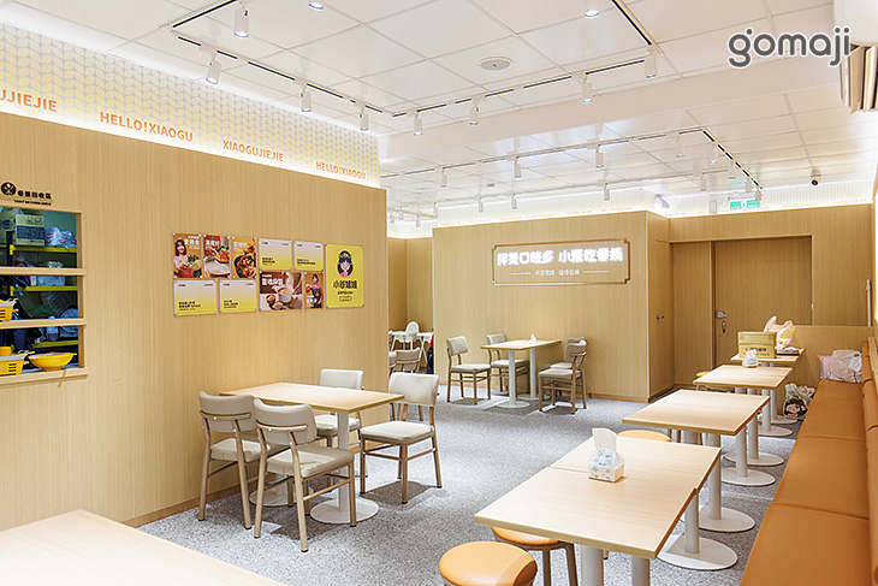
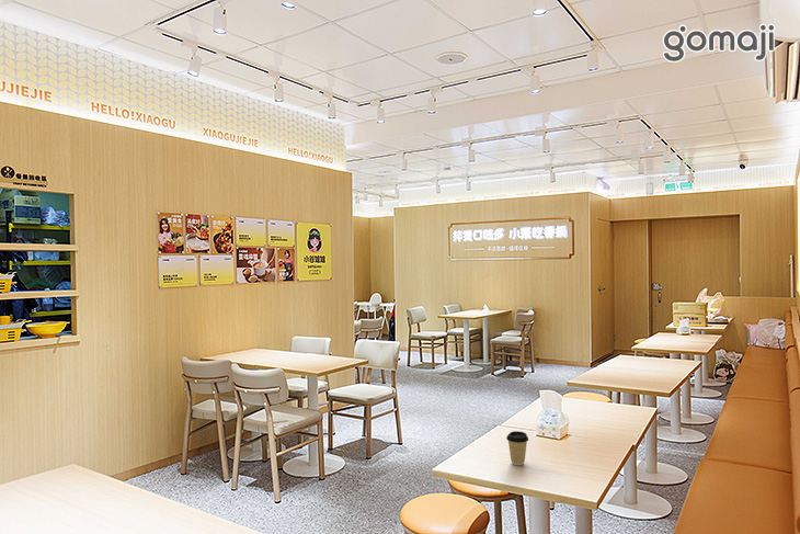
+ coffee cup (517, 448)
